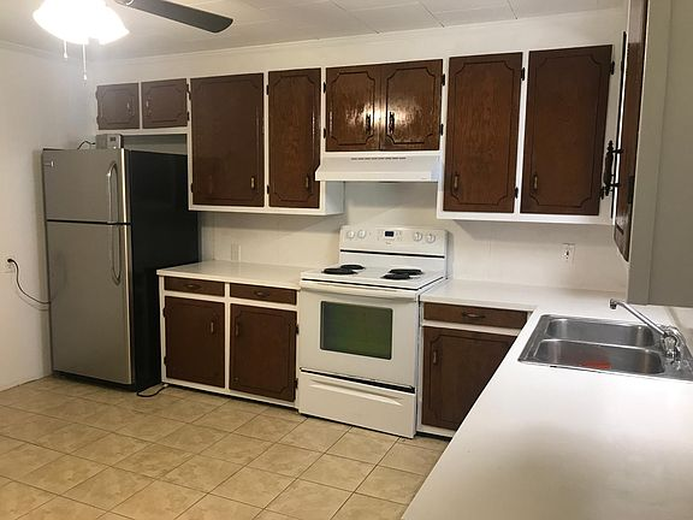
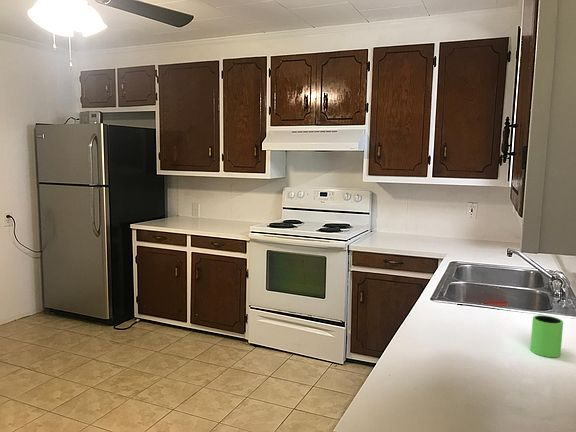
+ mug (546, 333)
